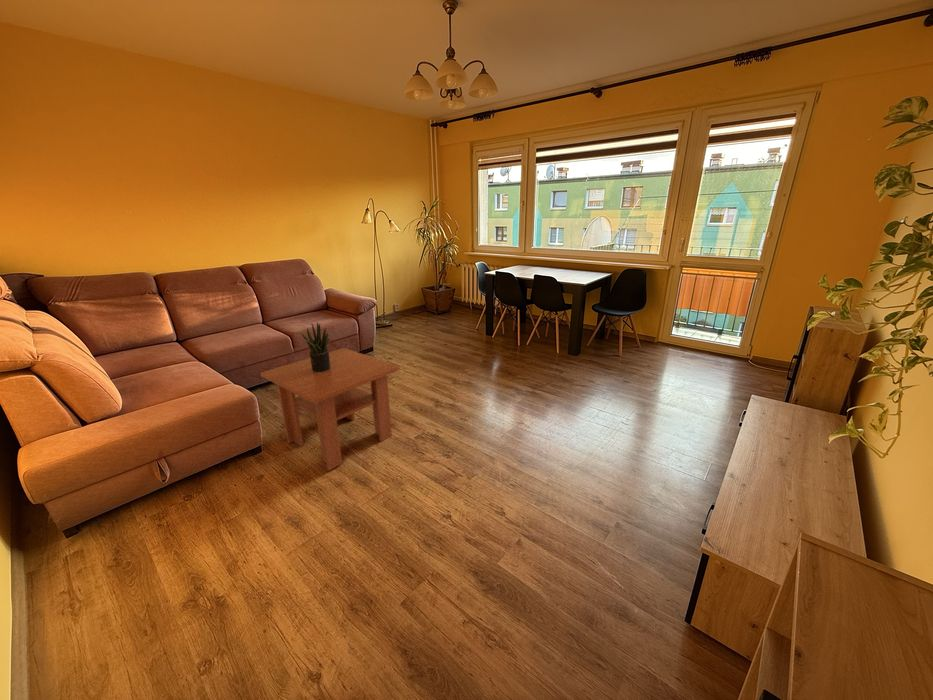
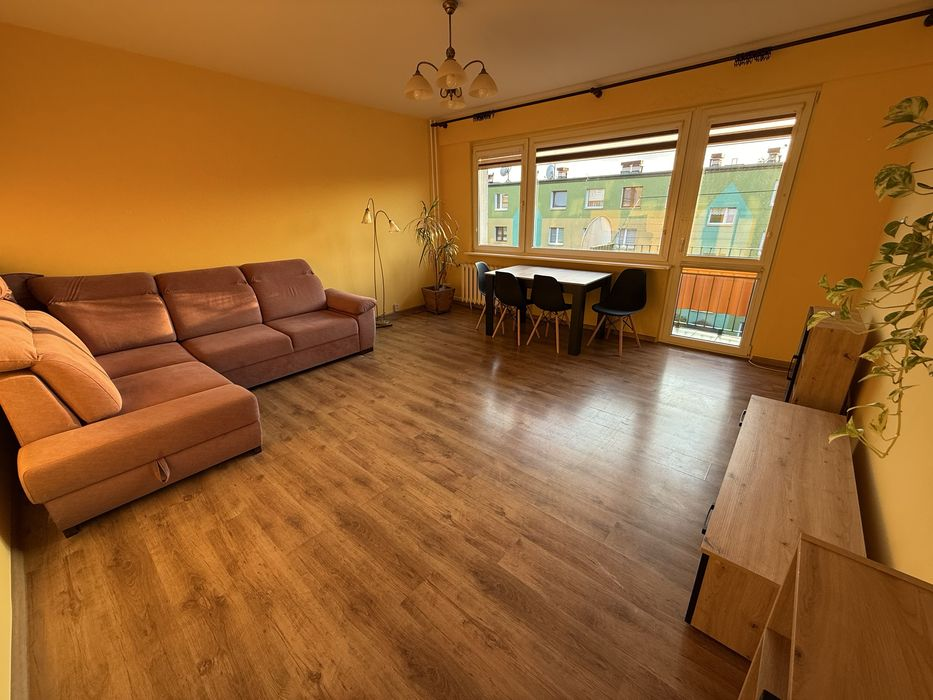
- coffee table (336, 405)
- potted plant (316, 347)
